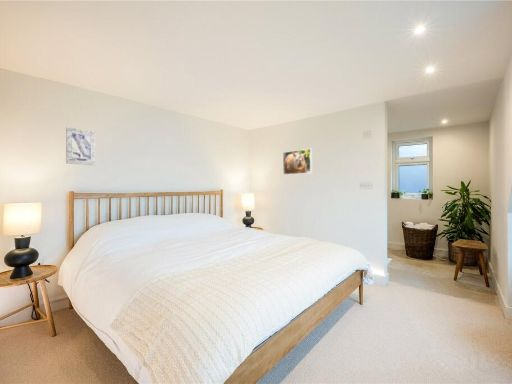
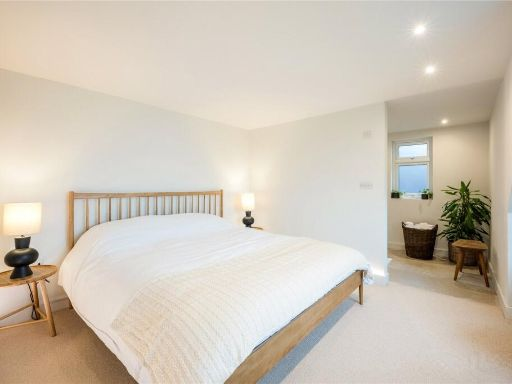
- wall art (81, 146)
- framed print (296, 162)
